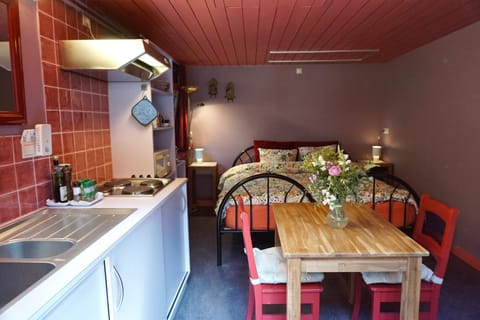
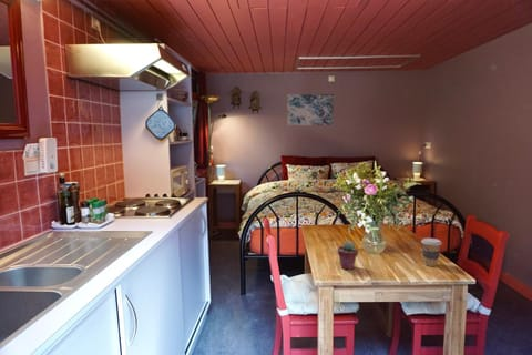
+ potted succulent (347, 254)
+ wall art (309, 110)
+ coffee cup (430, 252)
